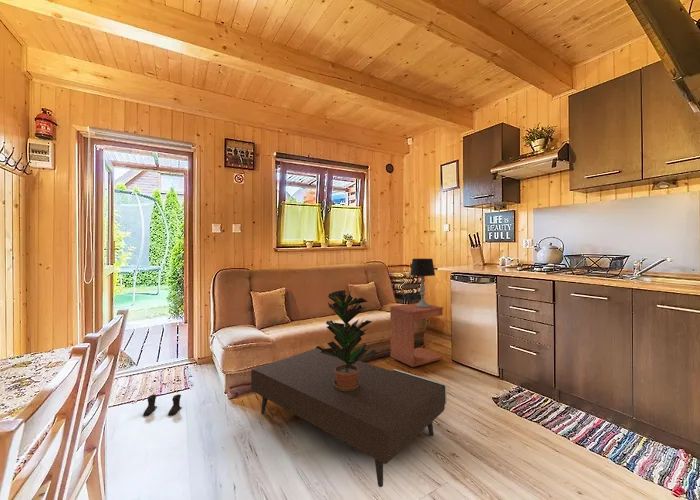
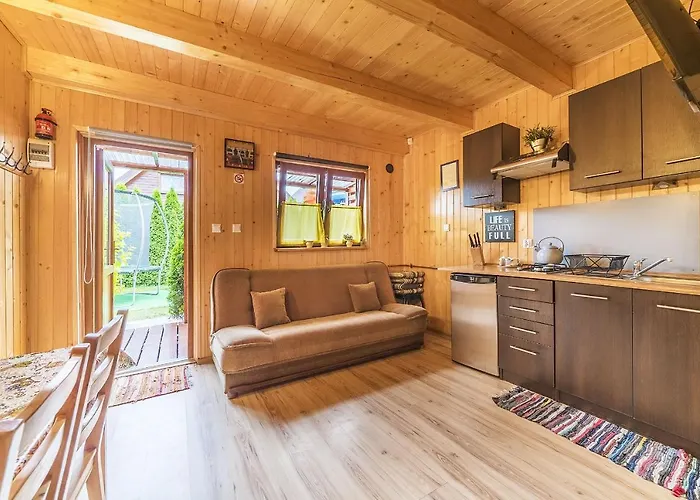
- coffee table (346, 396)
- boots (156, 406)
- table lamp (422, 282)
- side table (413, 333)
- potted plant (345, 336)
